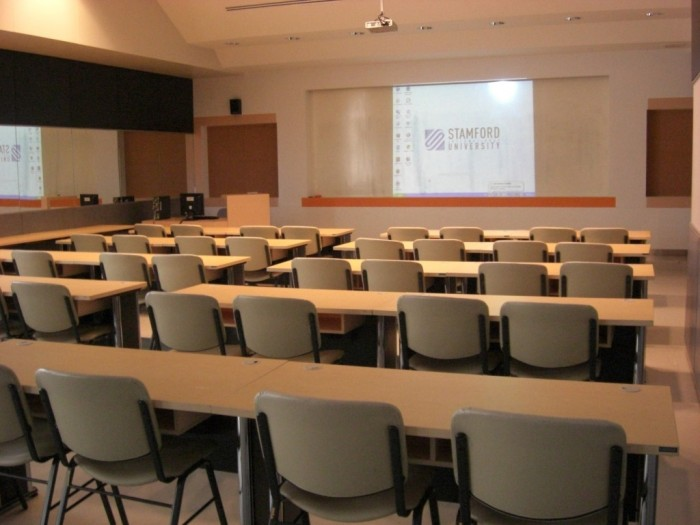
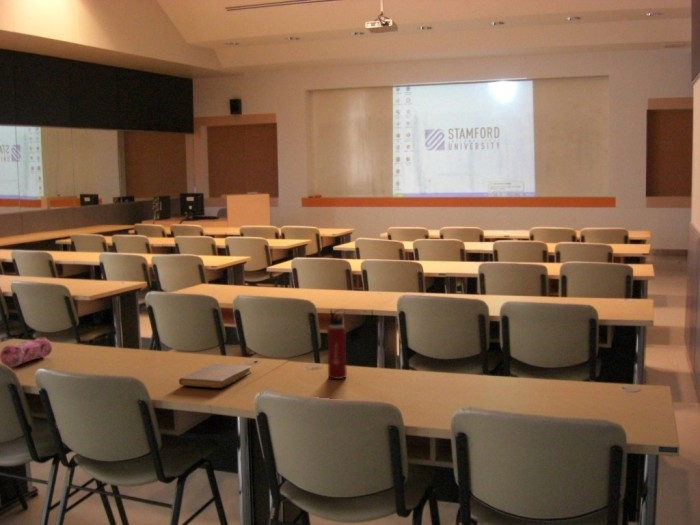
+ pencil case (26, 351)
+ notebook (216, 375)
+ water bottle (336, 343)
